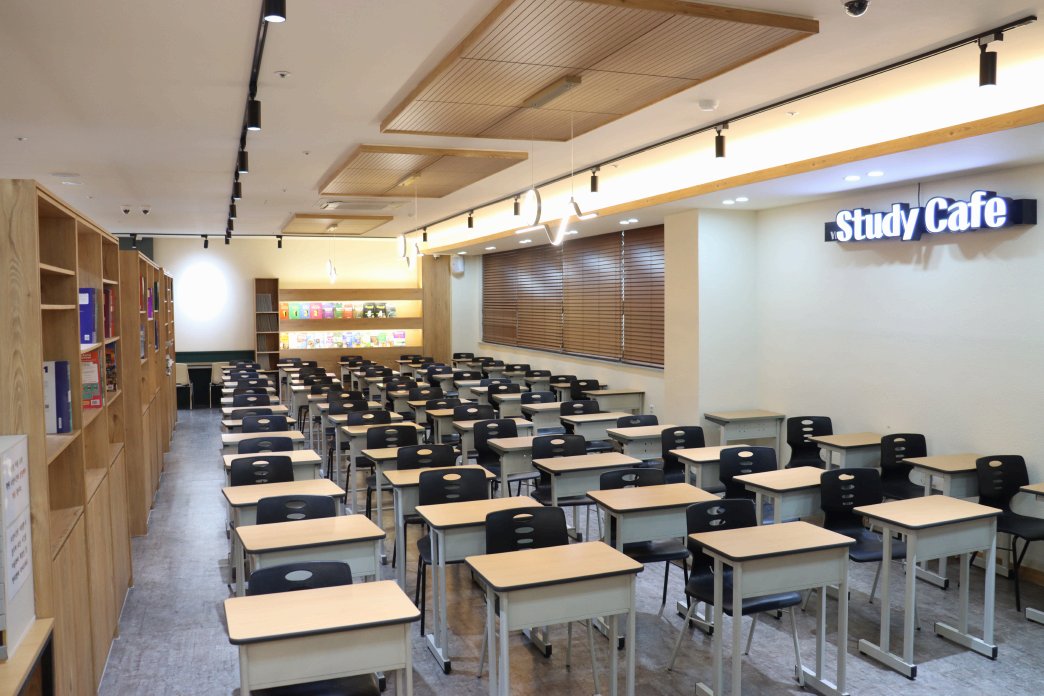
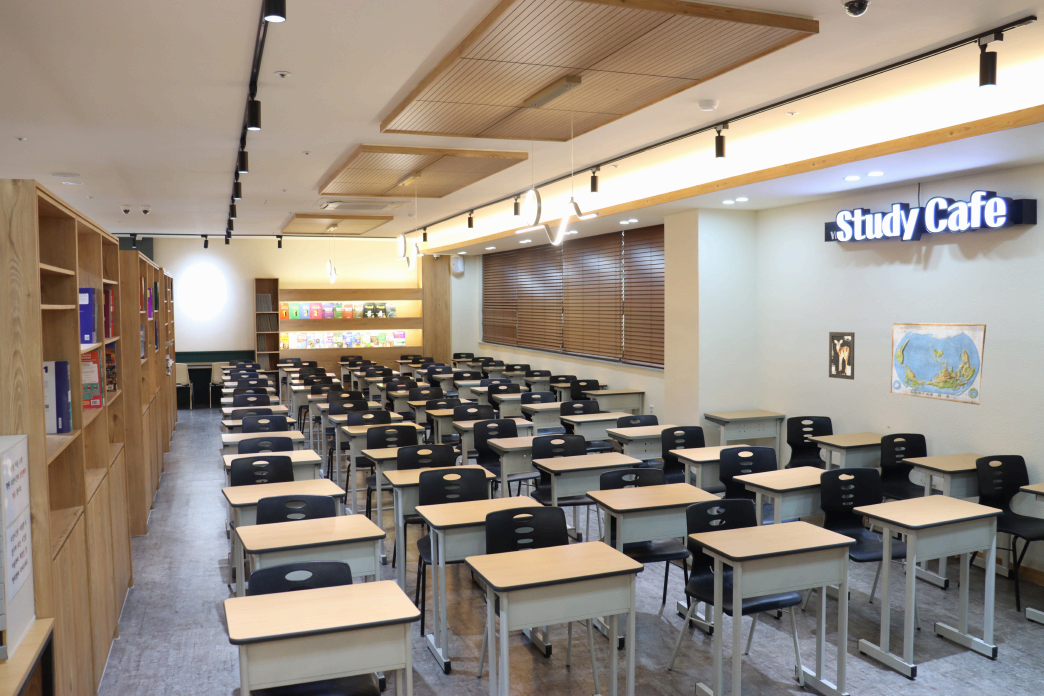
+ world map (934, 361)
+ wall art (841, 355)
